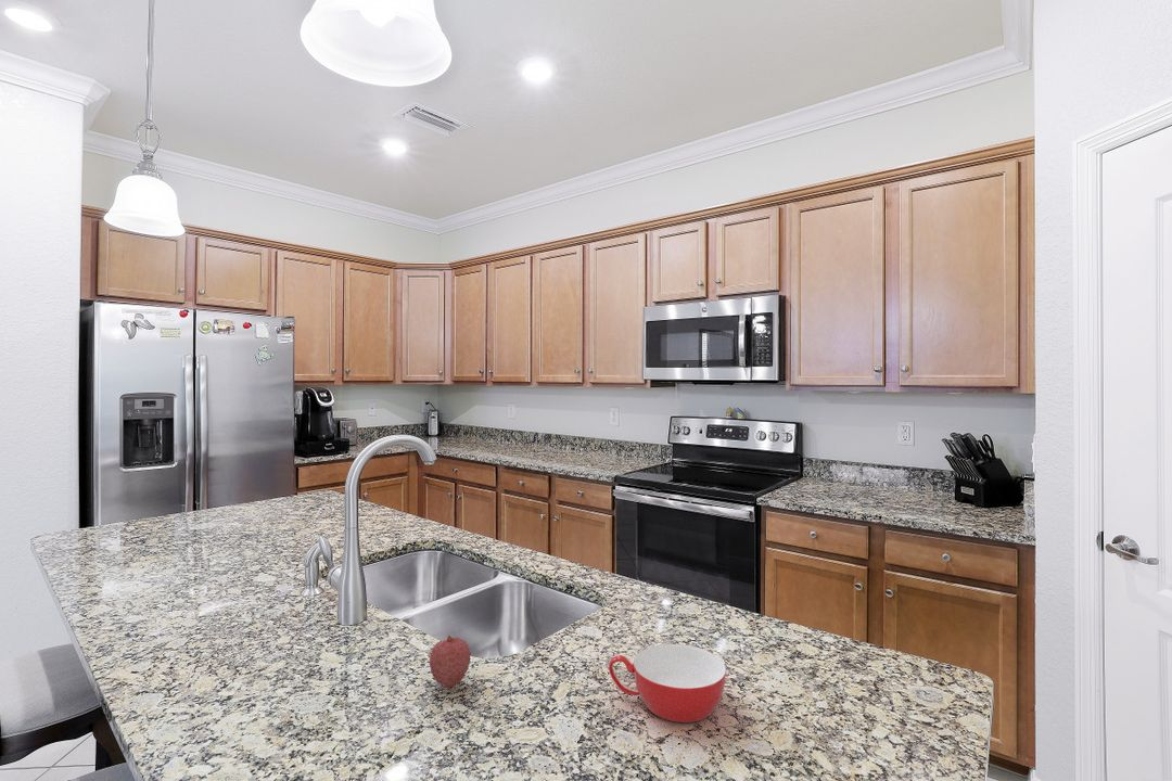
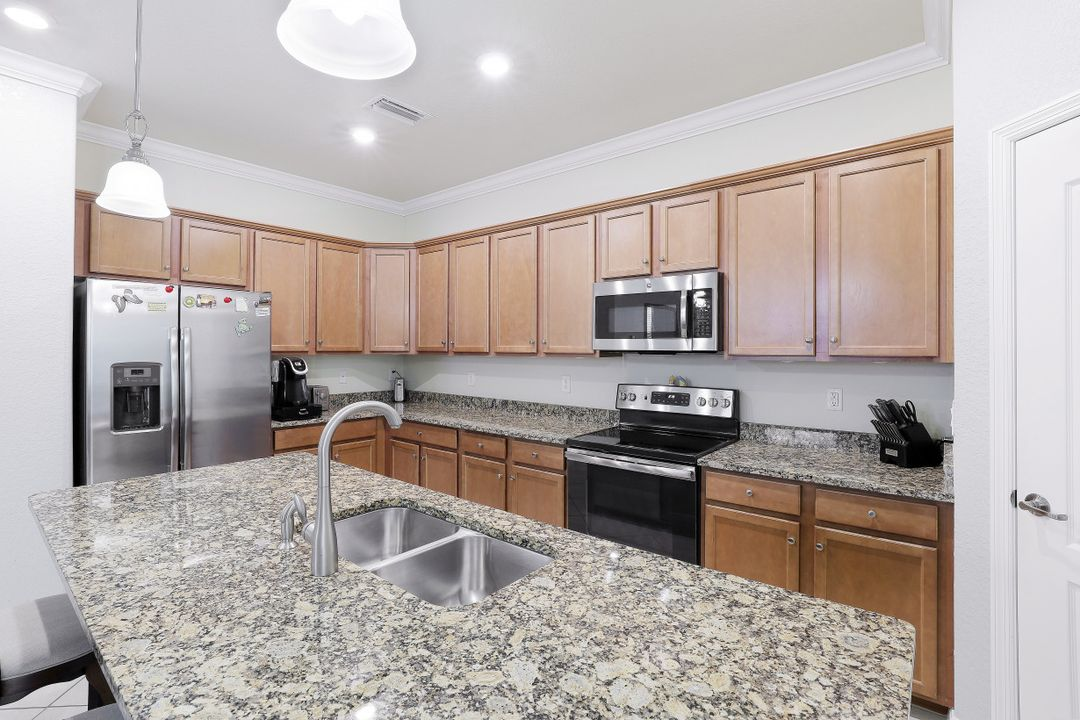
- bowl (665, 680)
- fruit (449, 661)
